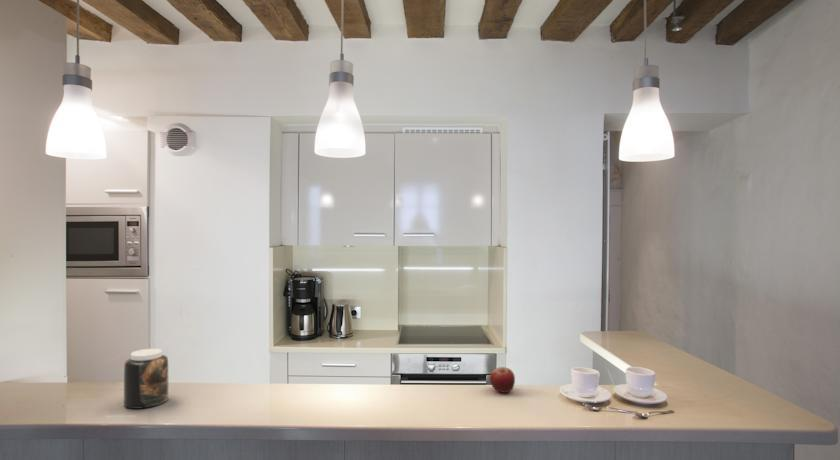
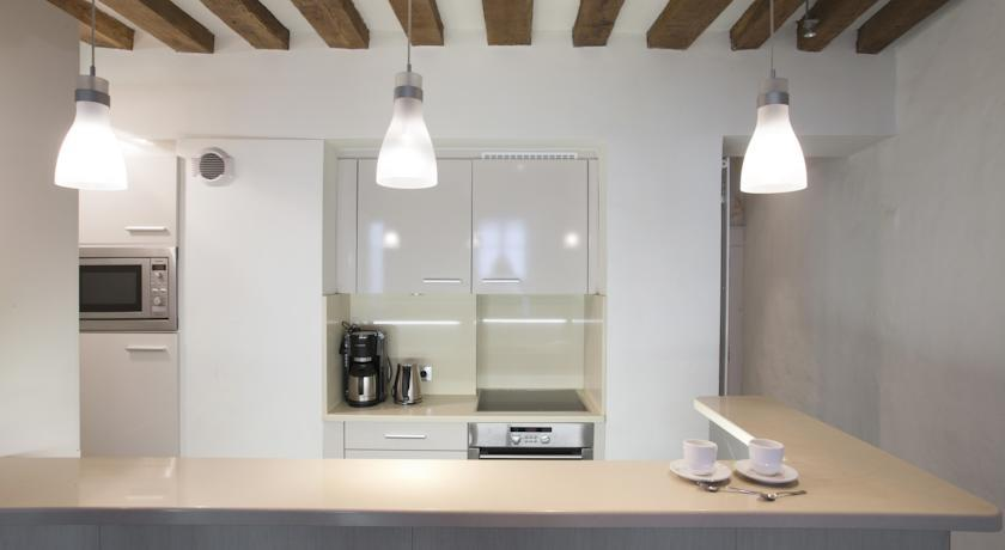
- jar (146, 376)
- fruit (502, 379)
